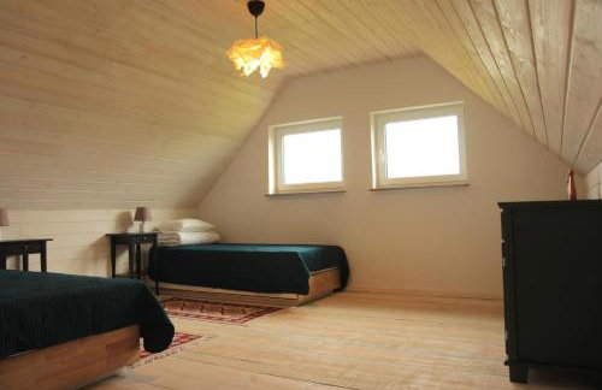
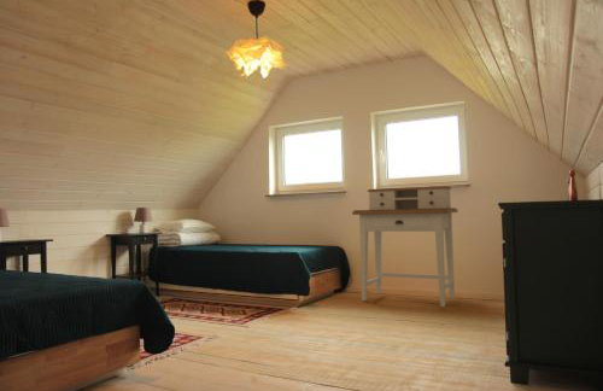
+ desk (405, 230)
